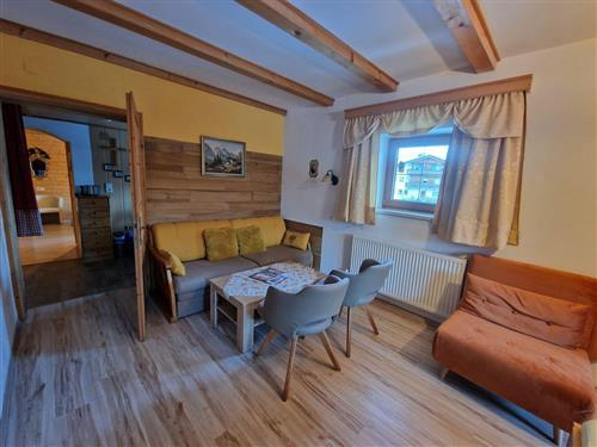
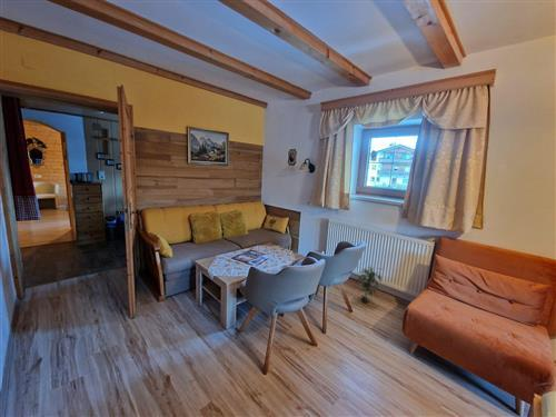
+ potted plant (368, 282)
